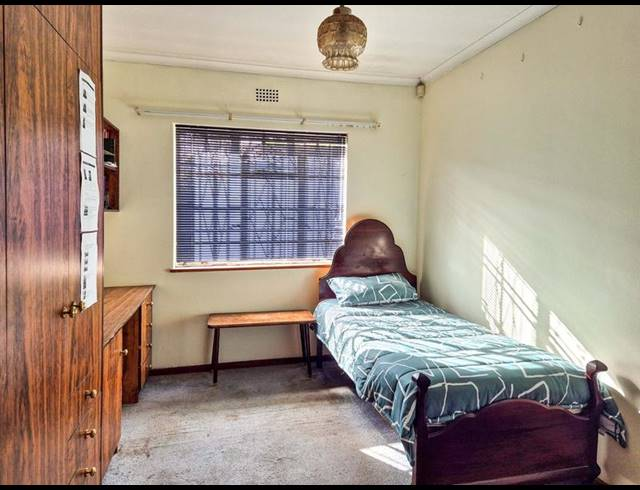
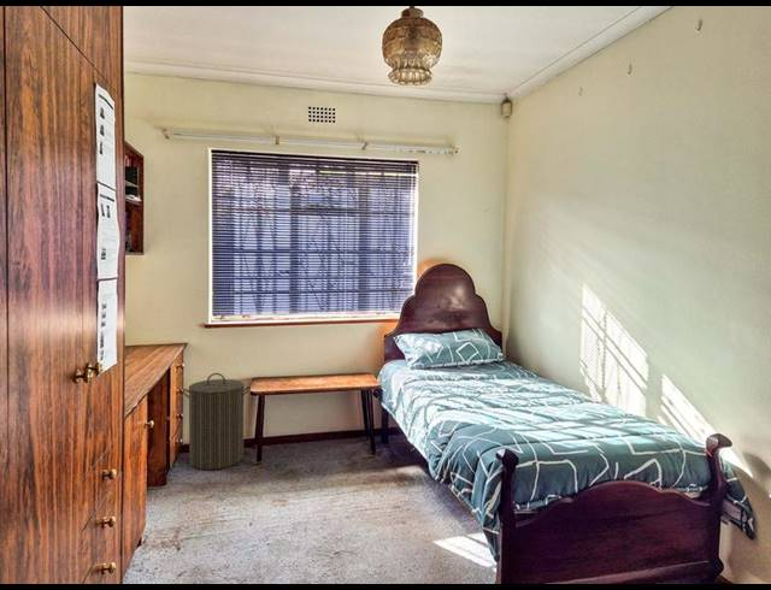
+ laundry hamper (217, 415)
